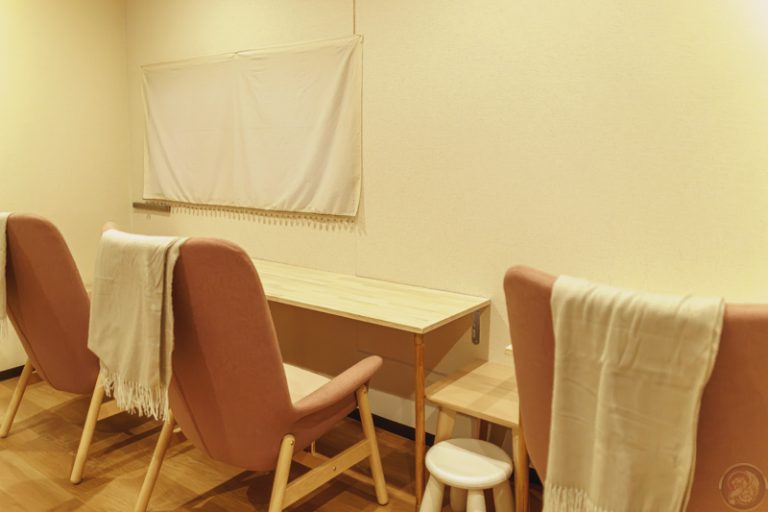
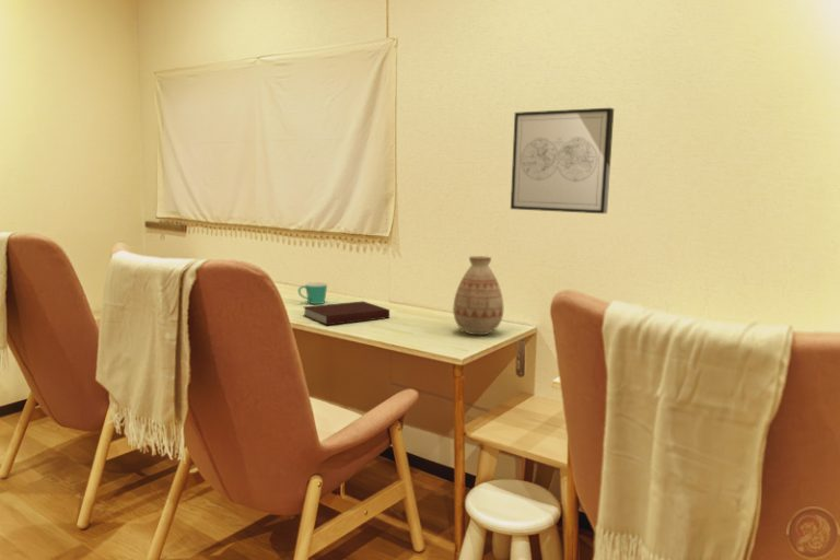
+ vase (478, 294)
+ mug (312, 293)
+ wall art (559, 161)
+ notebook (346, 312)
